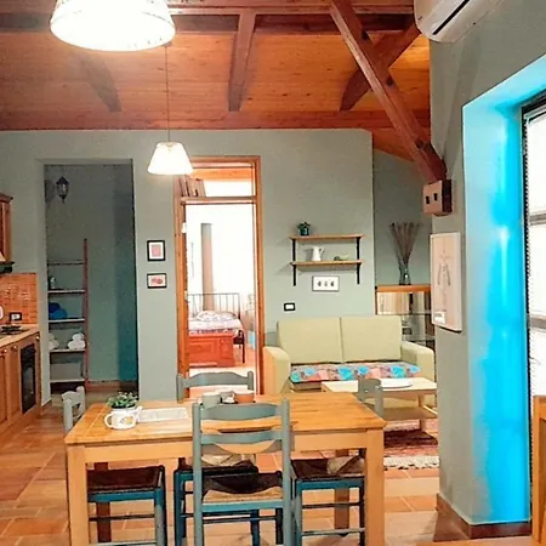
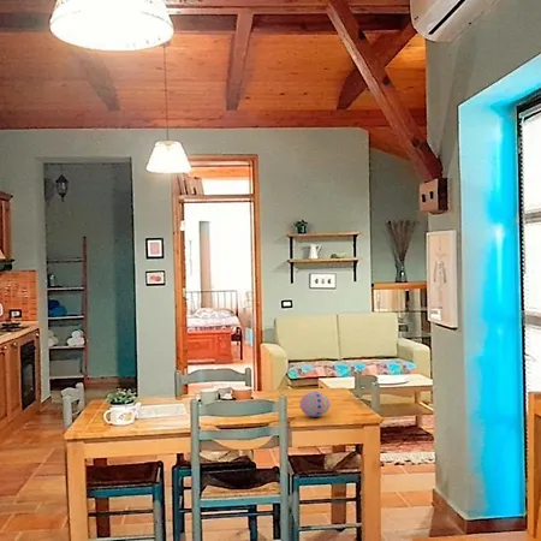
+ decorative egg (315, 404)
